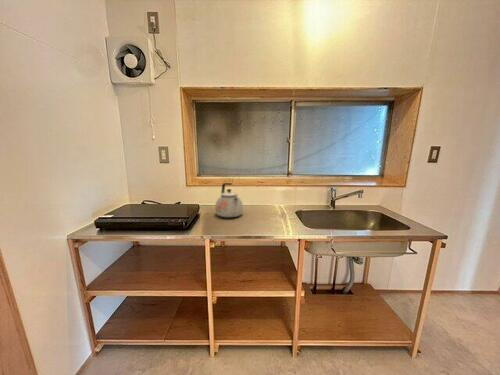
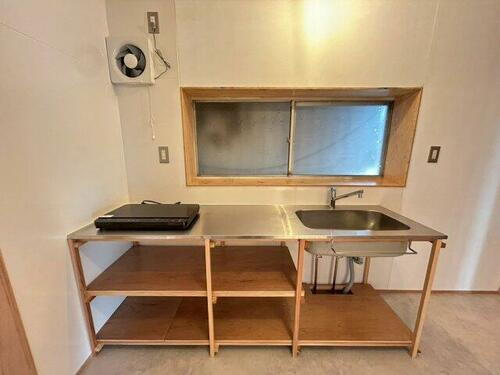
- kettle (229, 199)
